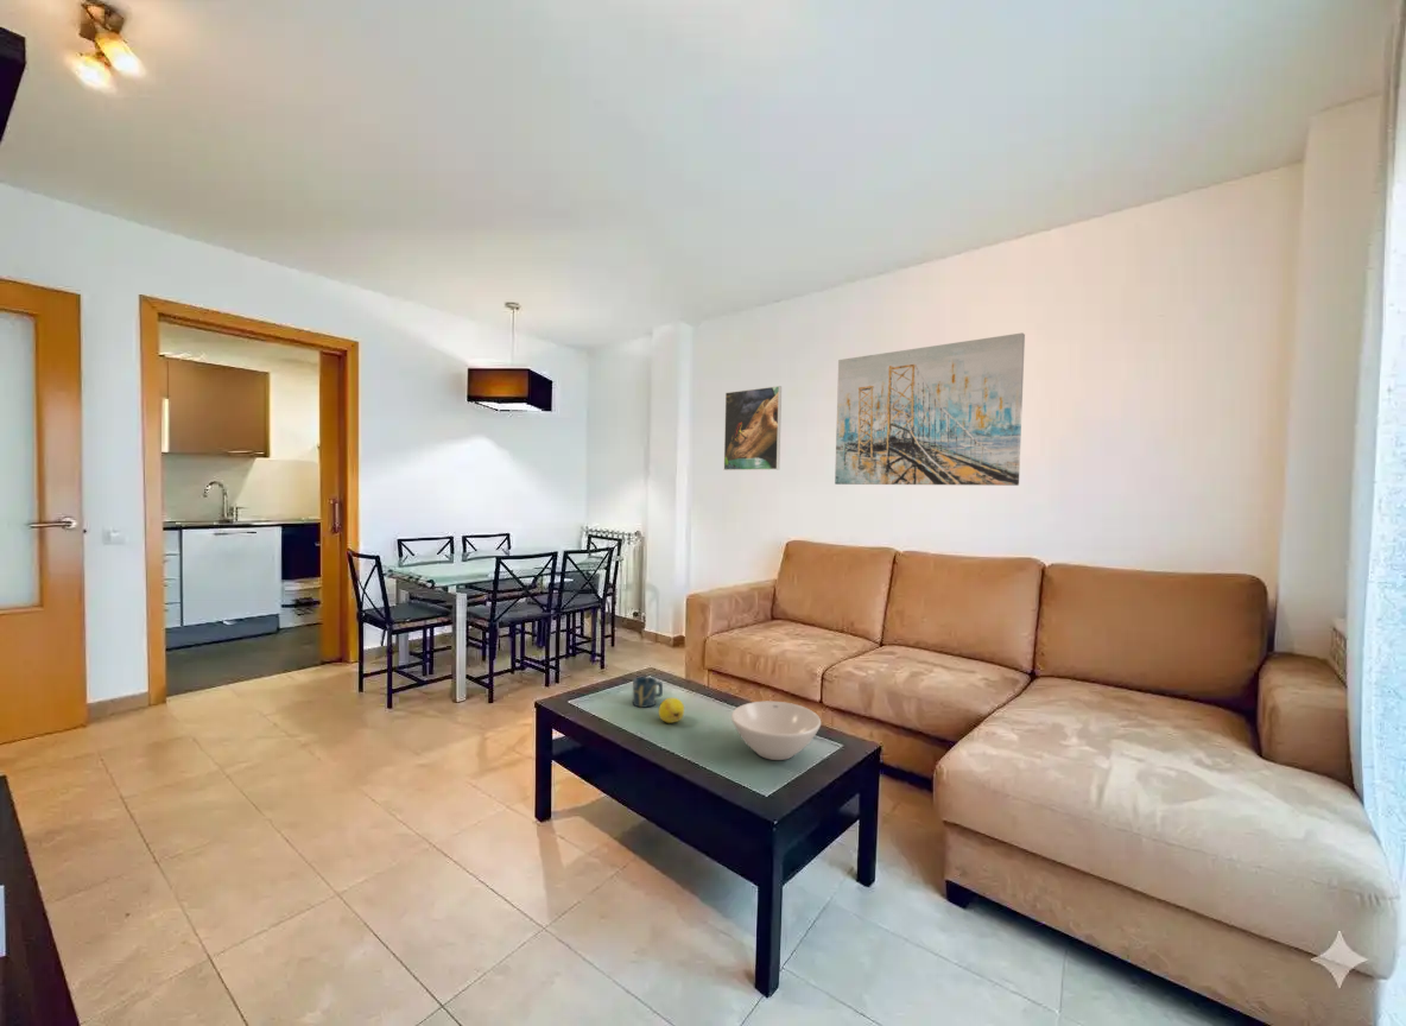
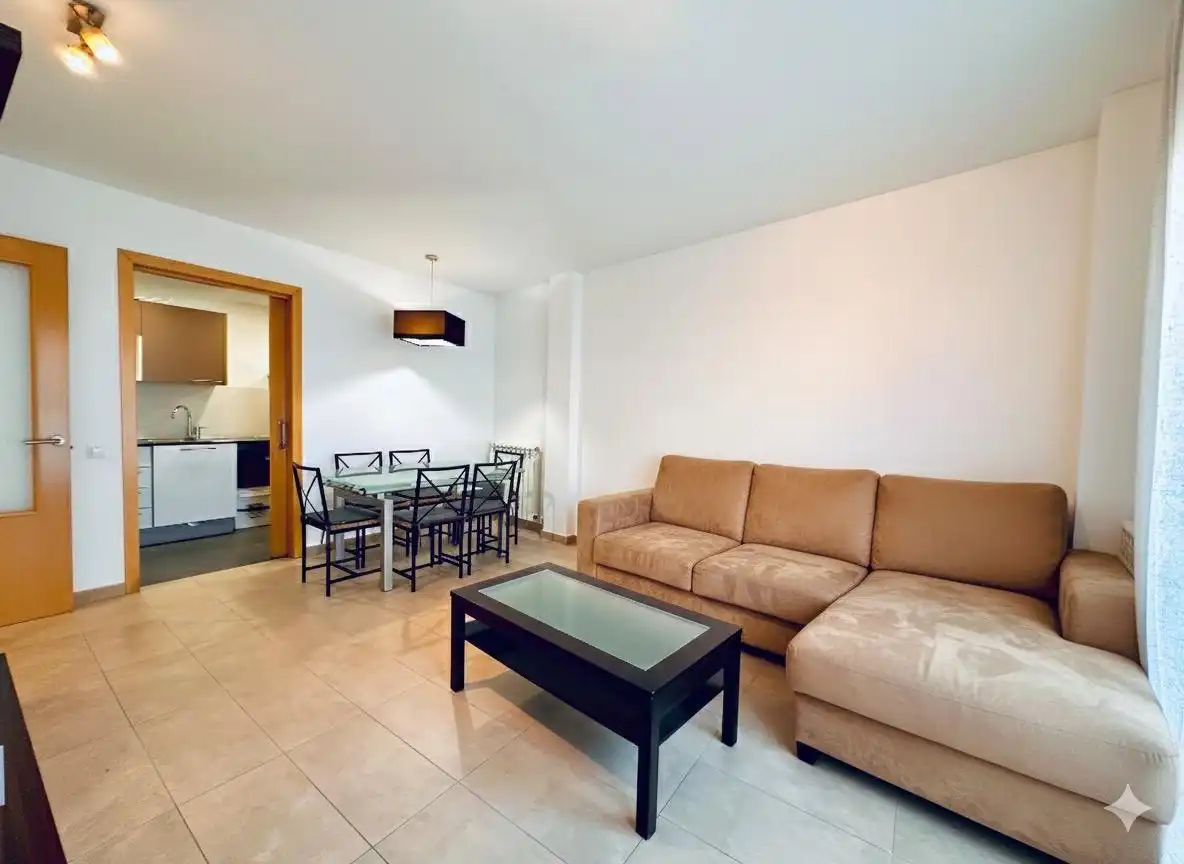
- bowl (774, 734)
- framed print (750, 429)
- fruit (671, 710)
- wall art (919, 416)
- cup (647, 690)
